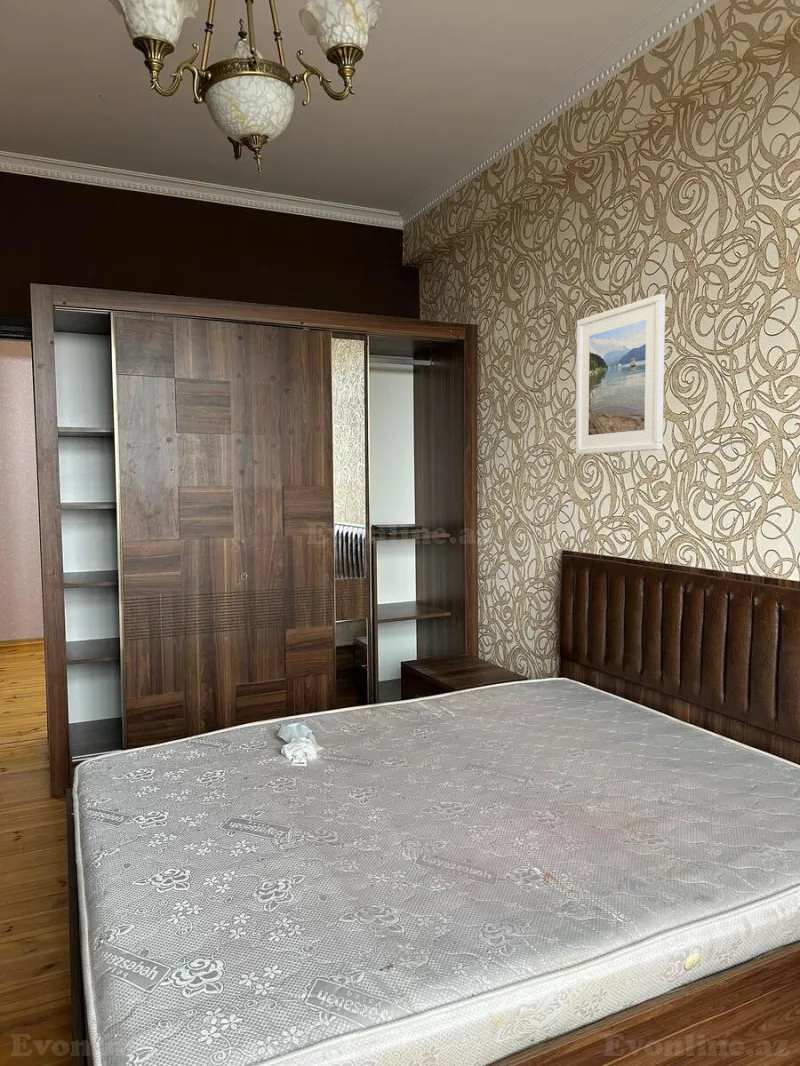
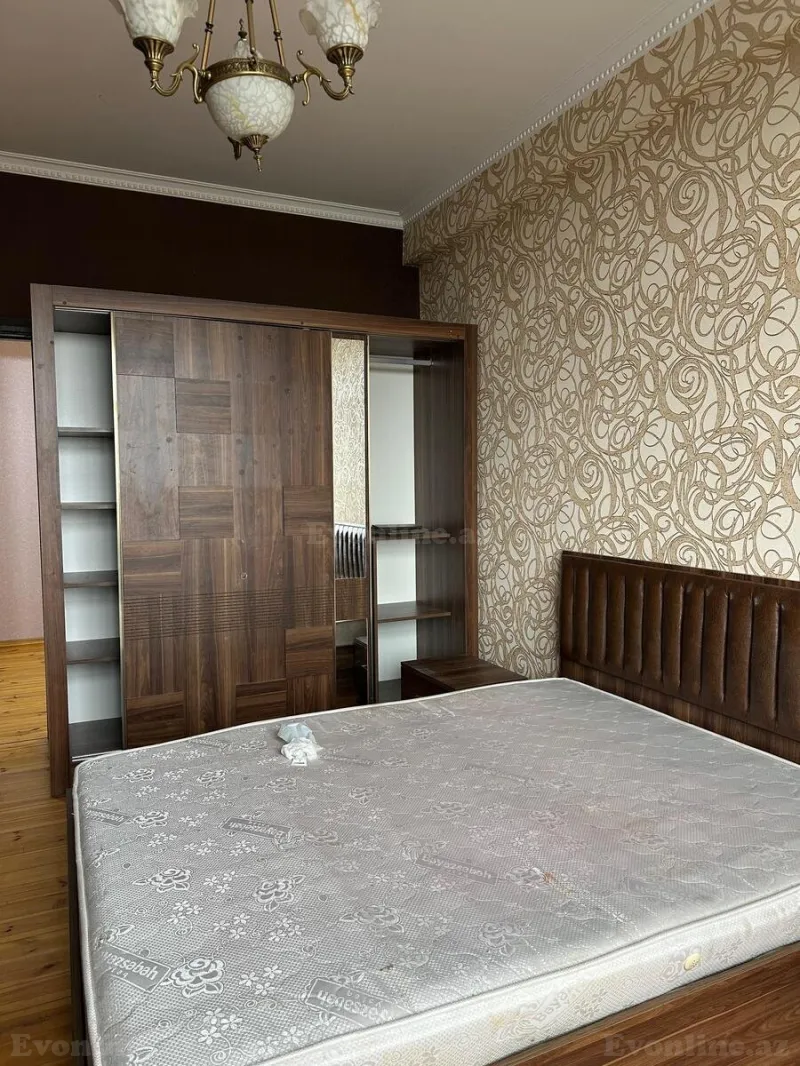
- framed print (616, 380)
